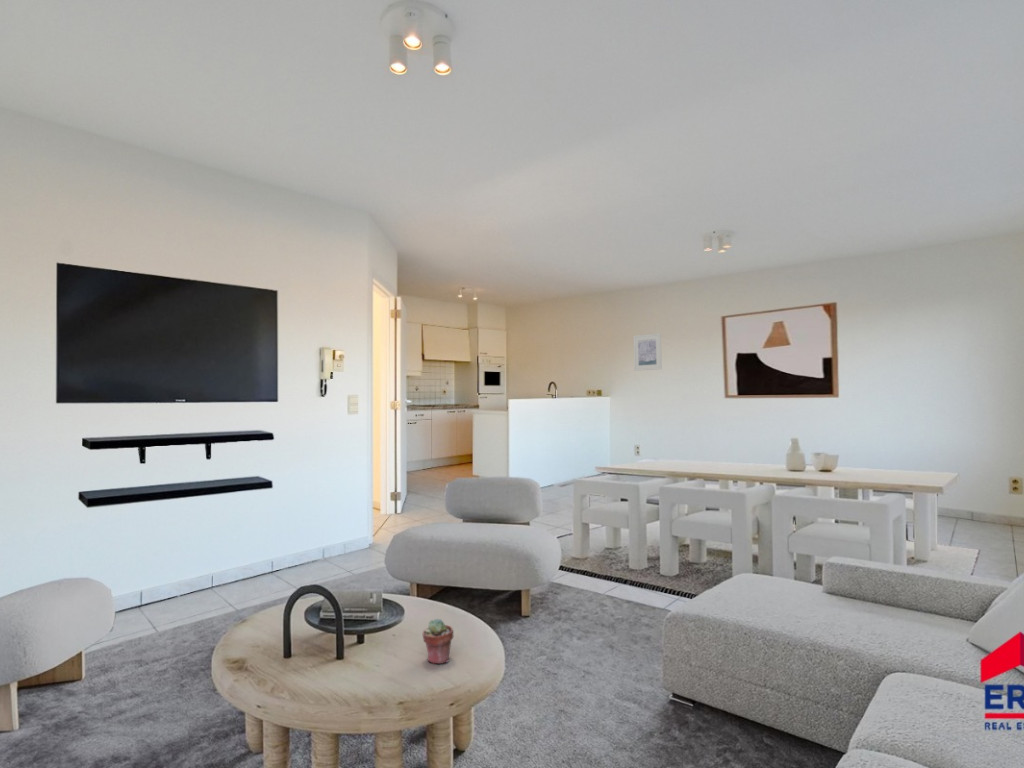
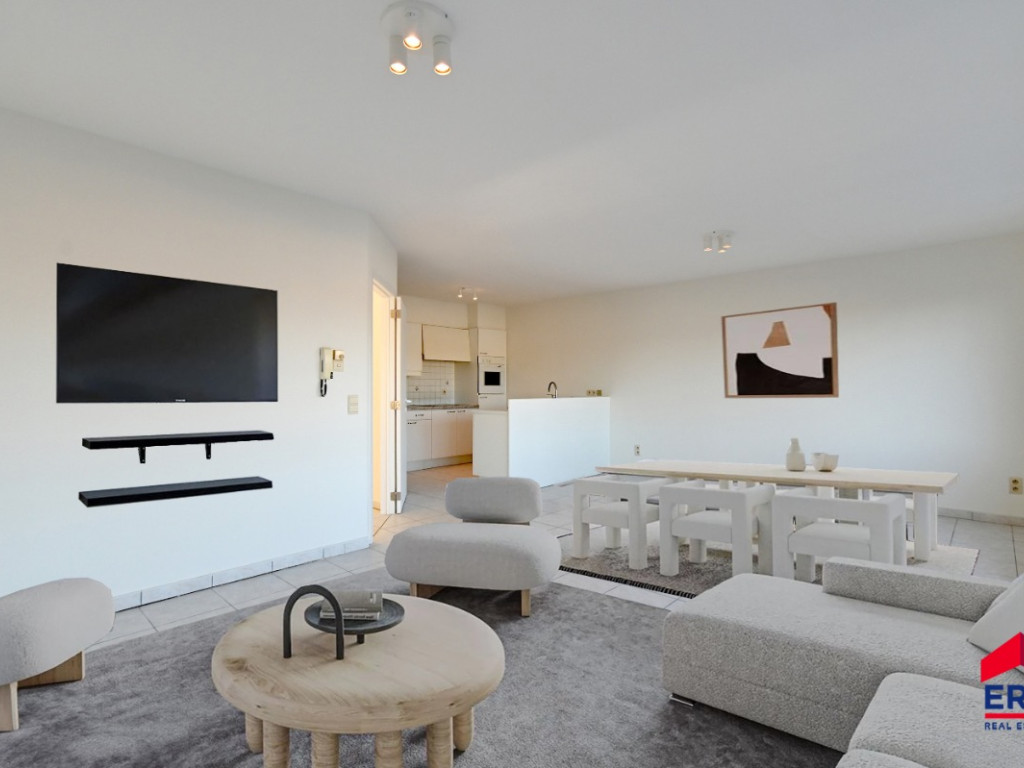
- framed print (647, 352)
- potted succulent (438, 639)
